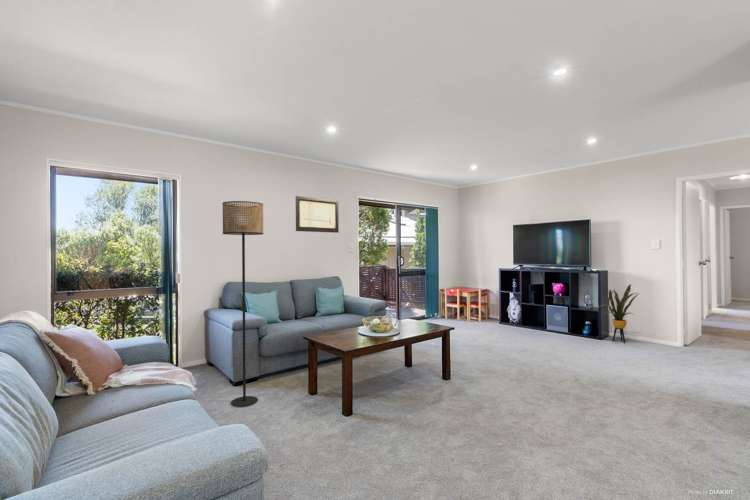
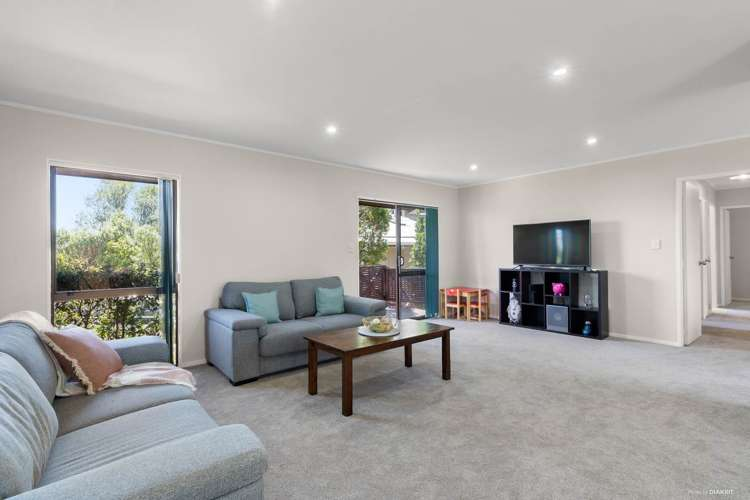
- house plant (623, 313)
- wall art (318, 215)
- floor lamp (243, 302)
